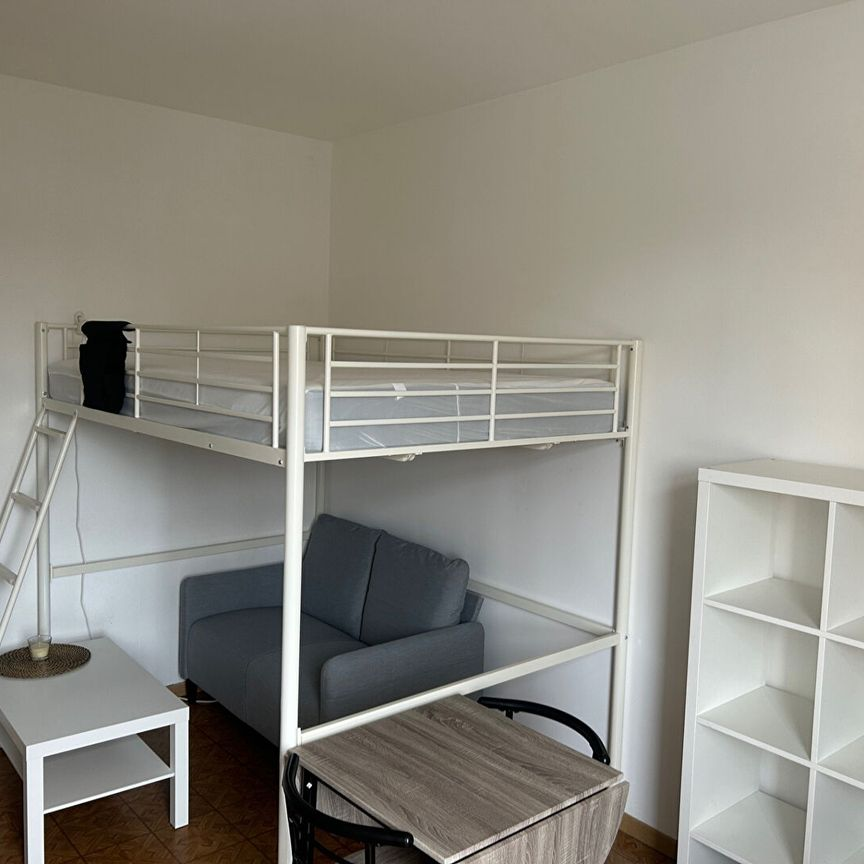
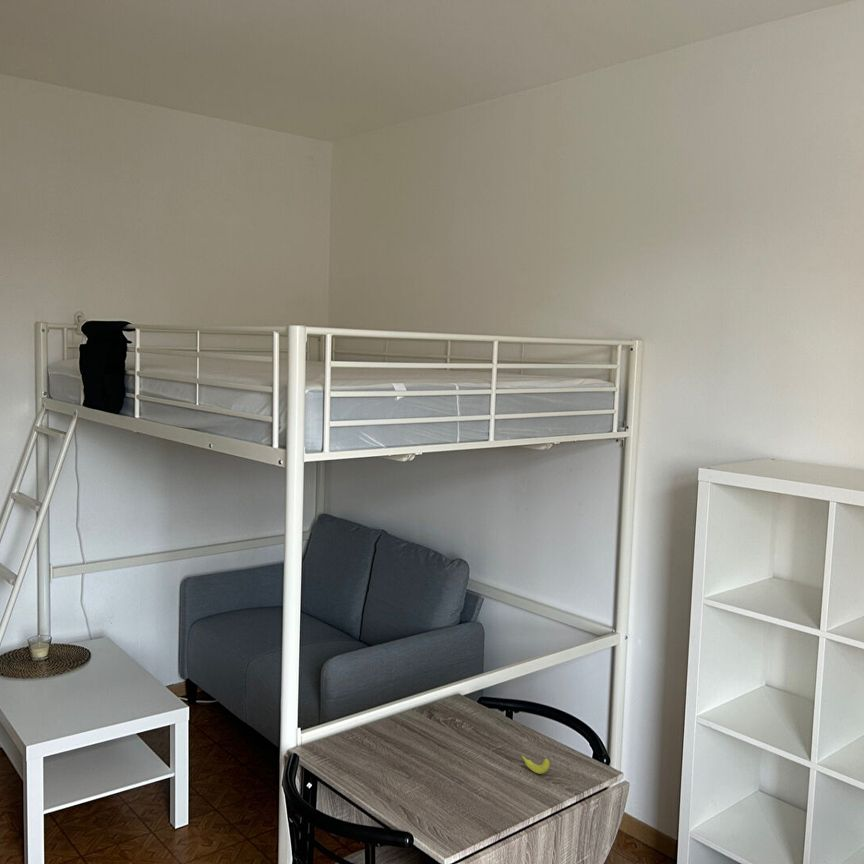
+ banana (533, 763)
